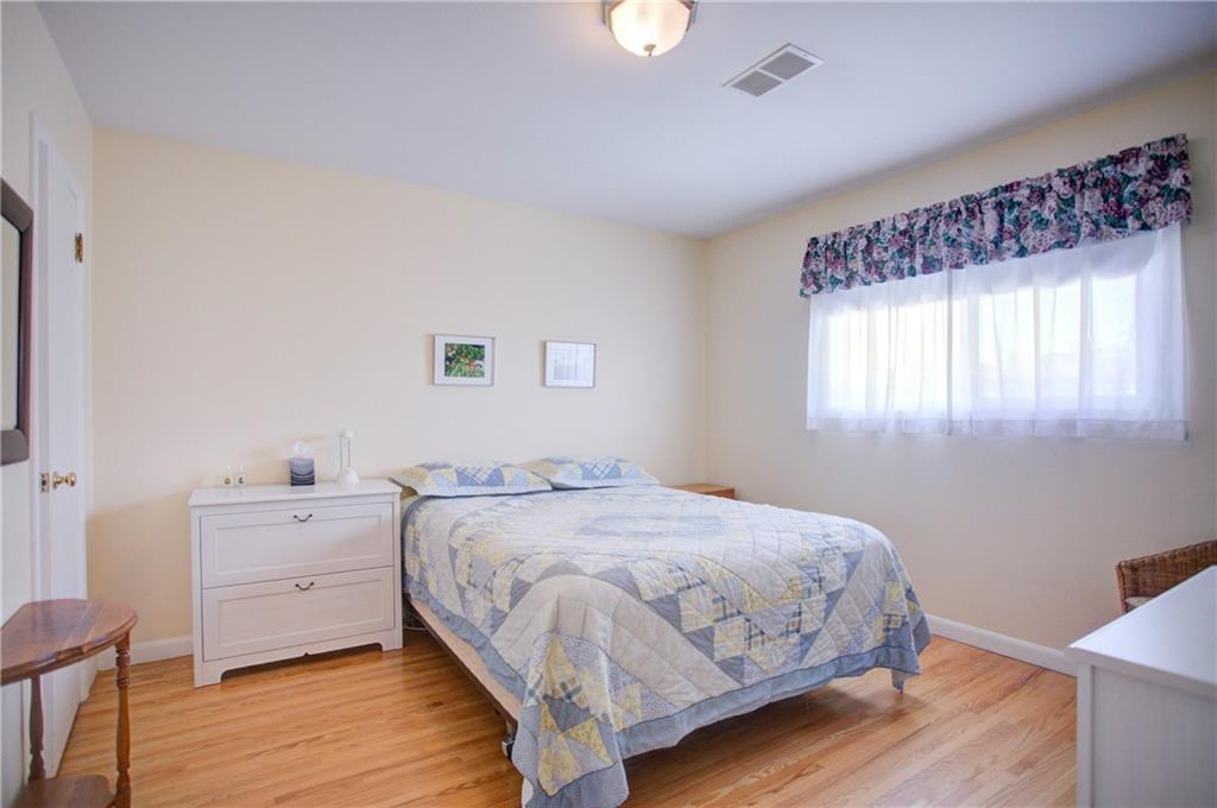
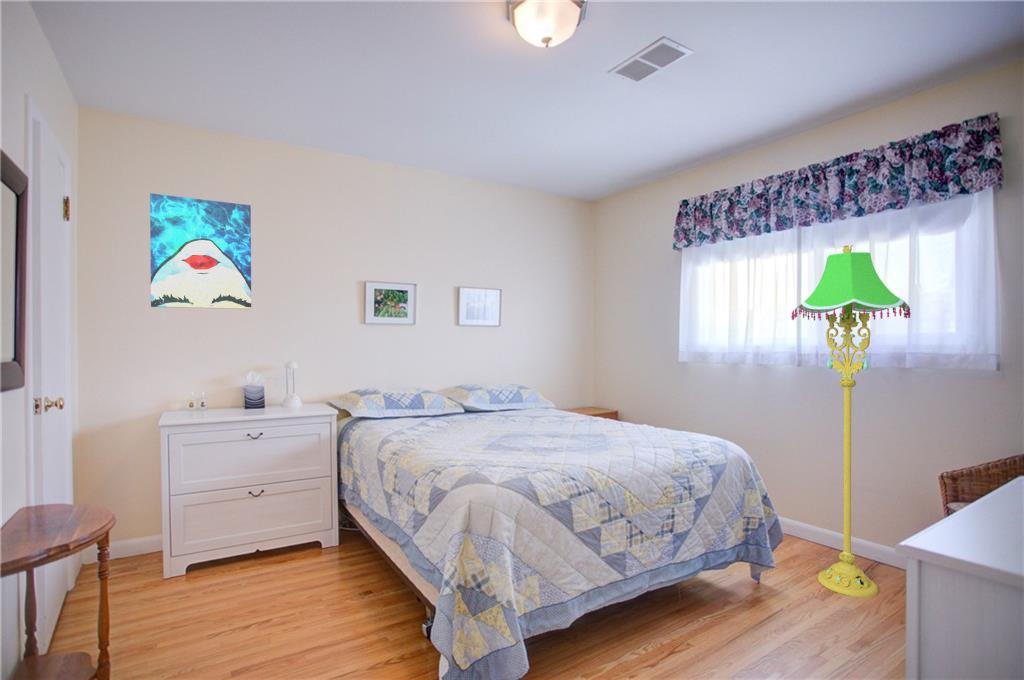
+ floor lamp (847, 415)
+ wall art (202, 254)
